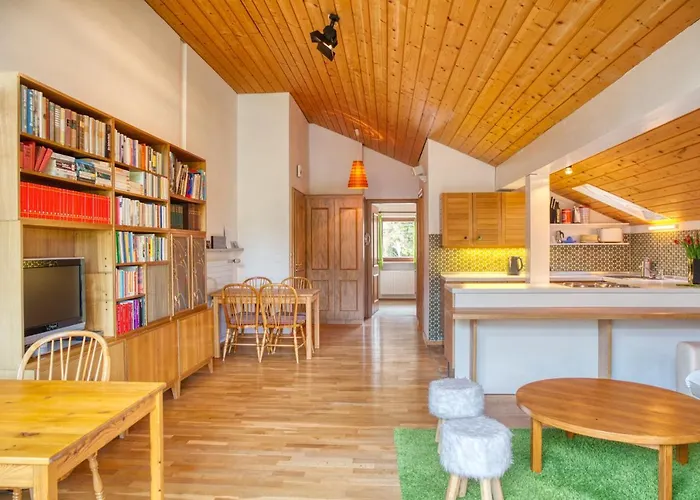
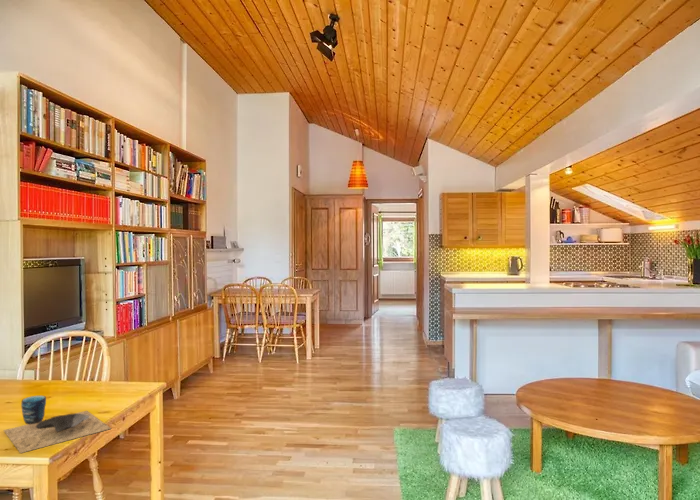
+ cup (57, 416)
